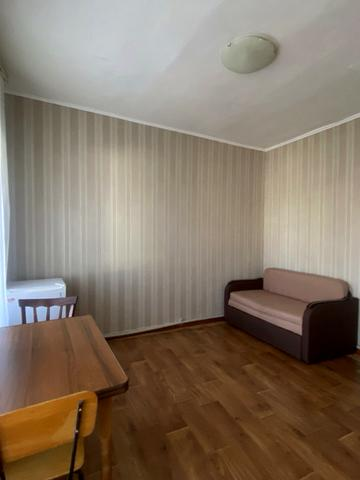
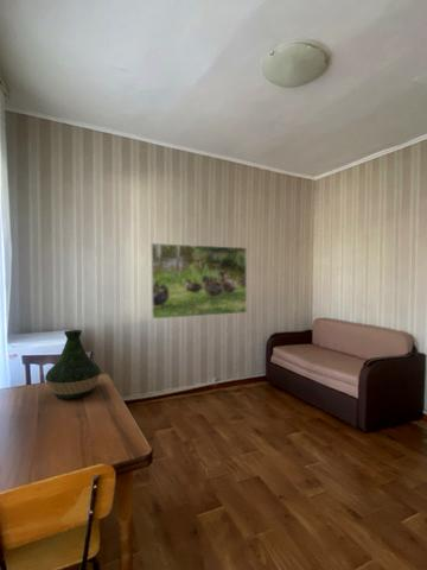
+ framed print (202, 280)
+ vase (74, 361)
